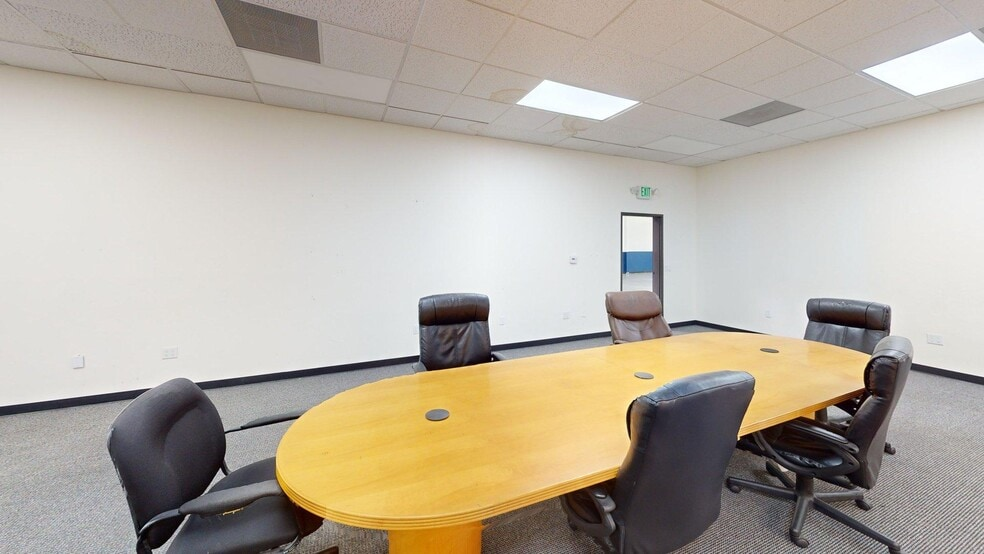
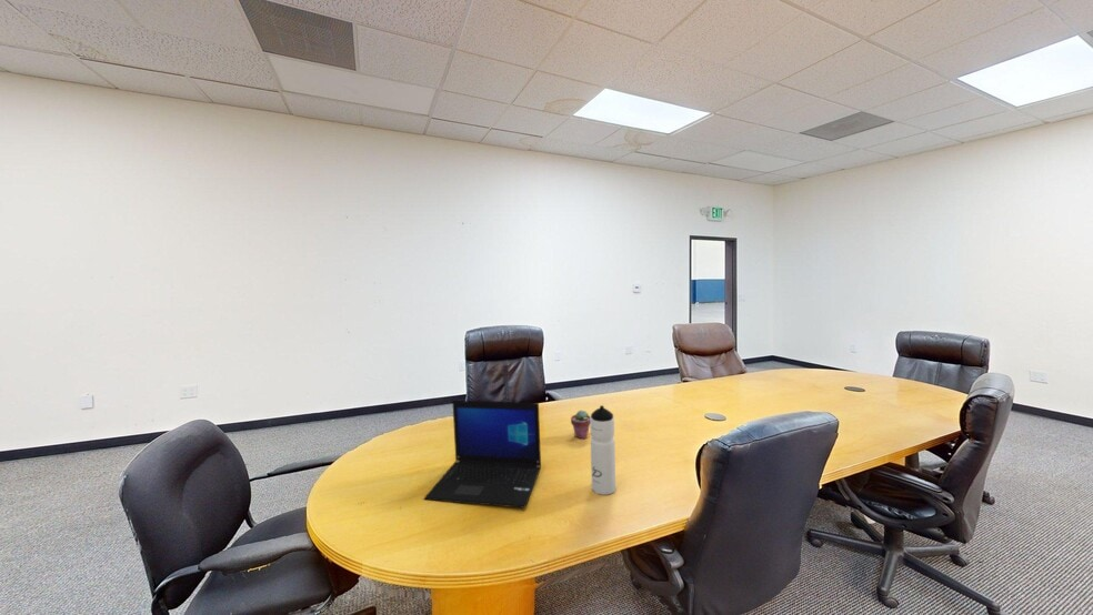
+ laptop (484, 448)
+ water bottle (602, 447)
+ potted succulent (581, 423)
